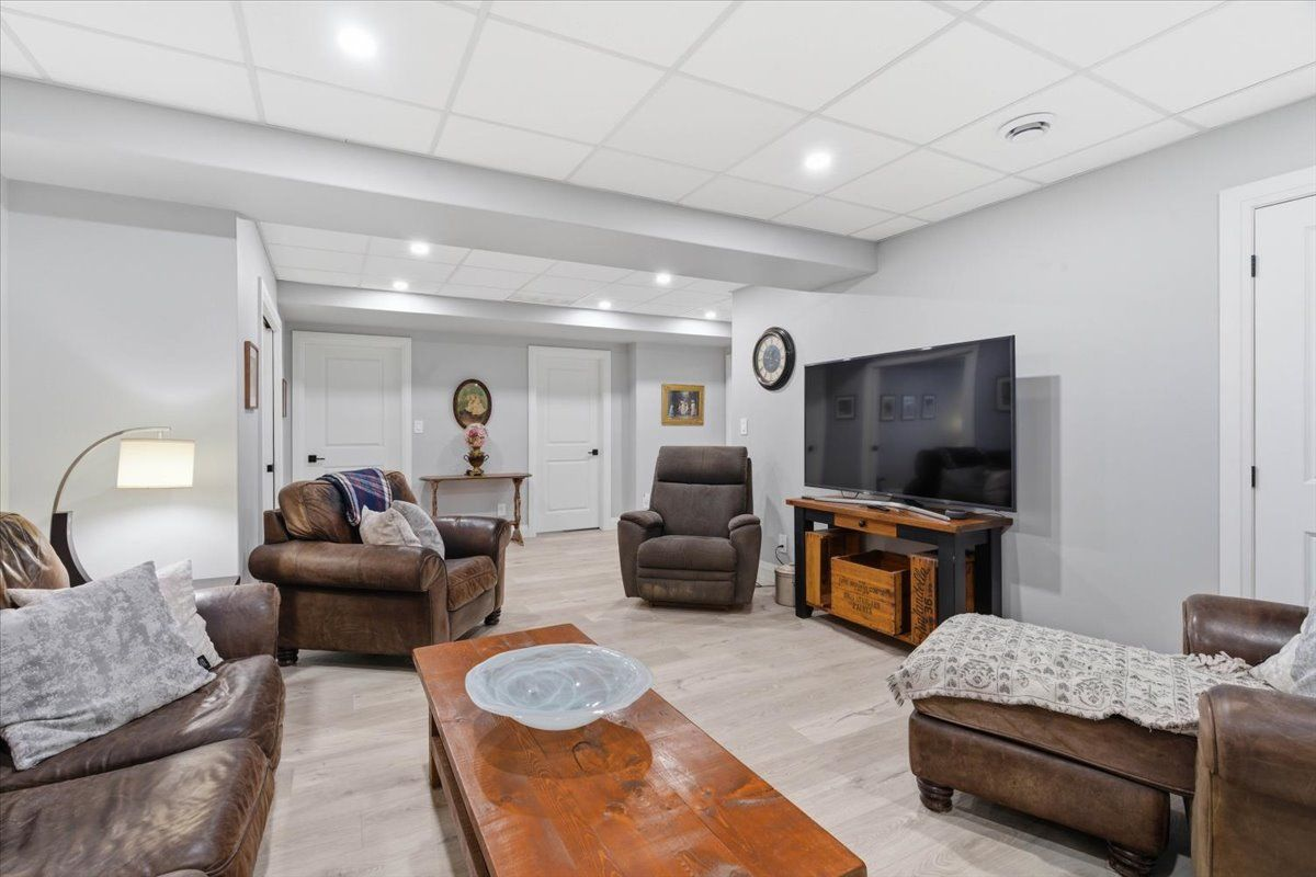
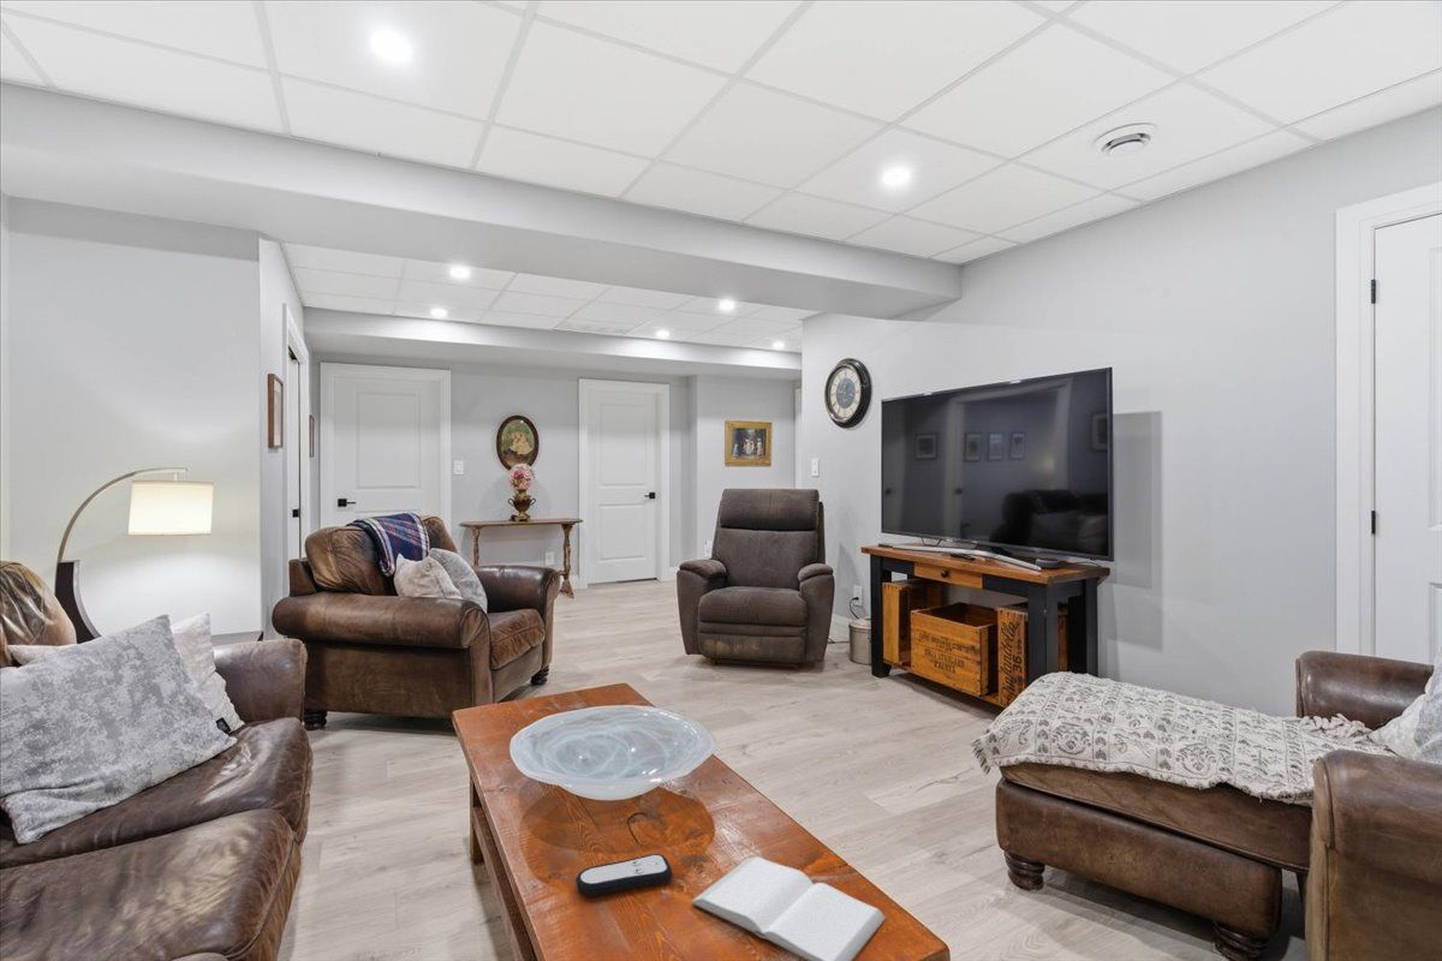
+ book (786, 903)
+ remote control (624, 873)
